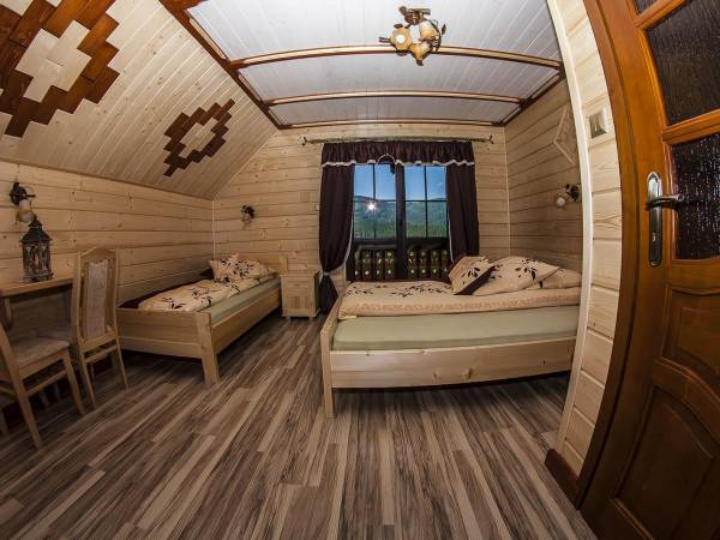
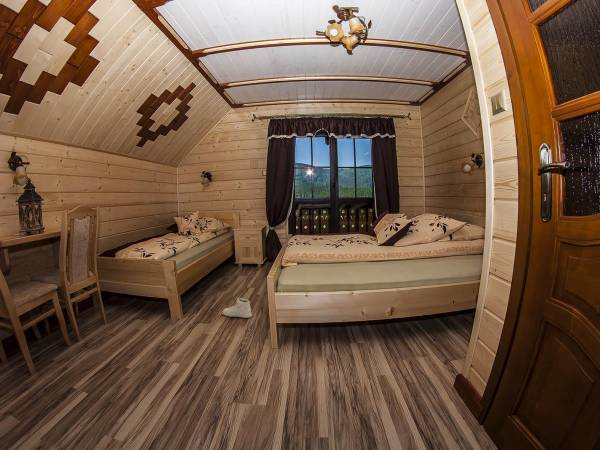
+ sneaker (236, 306)
